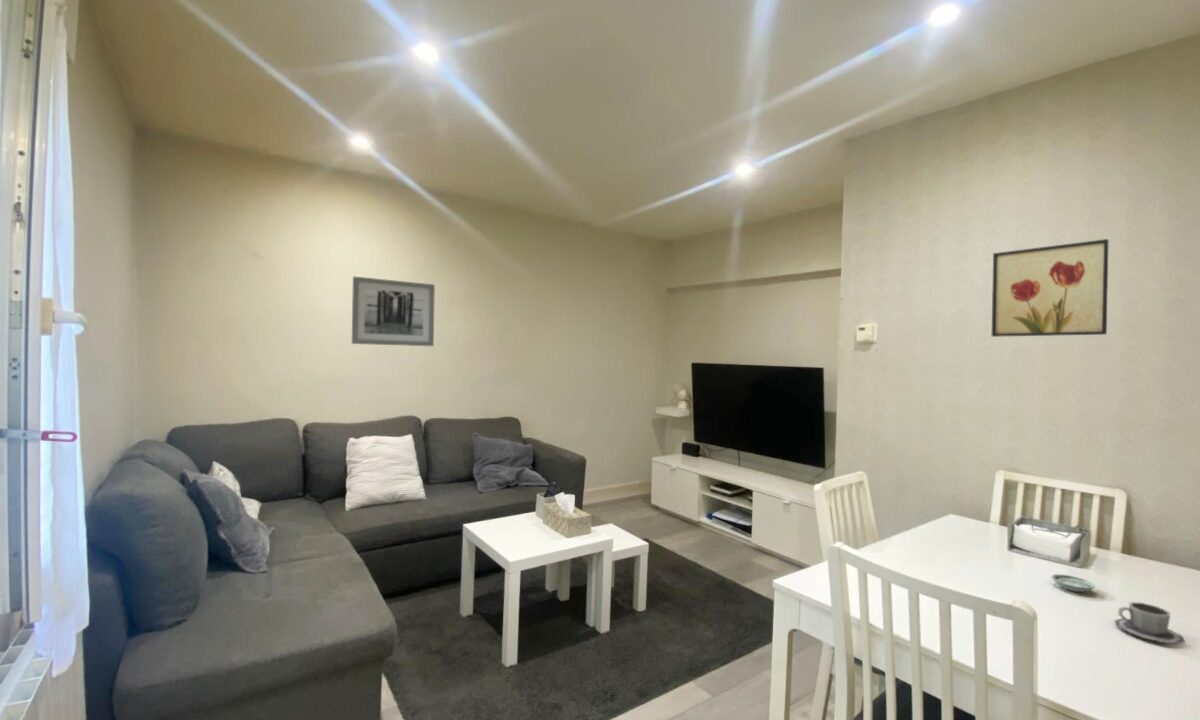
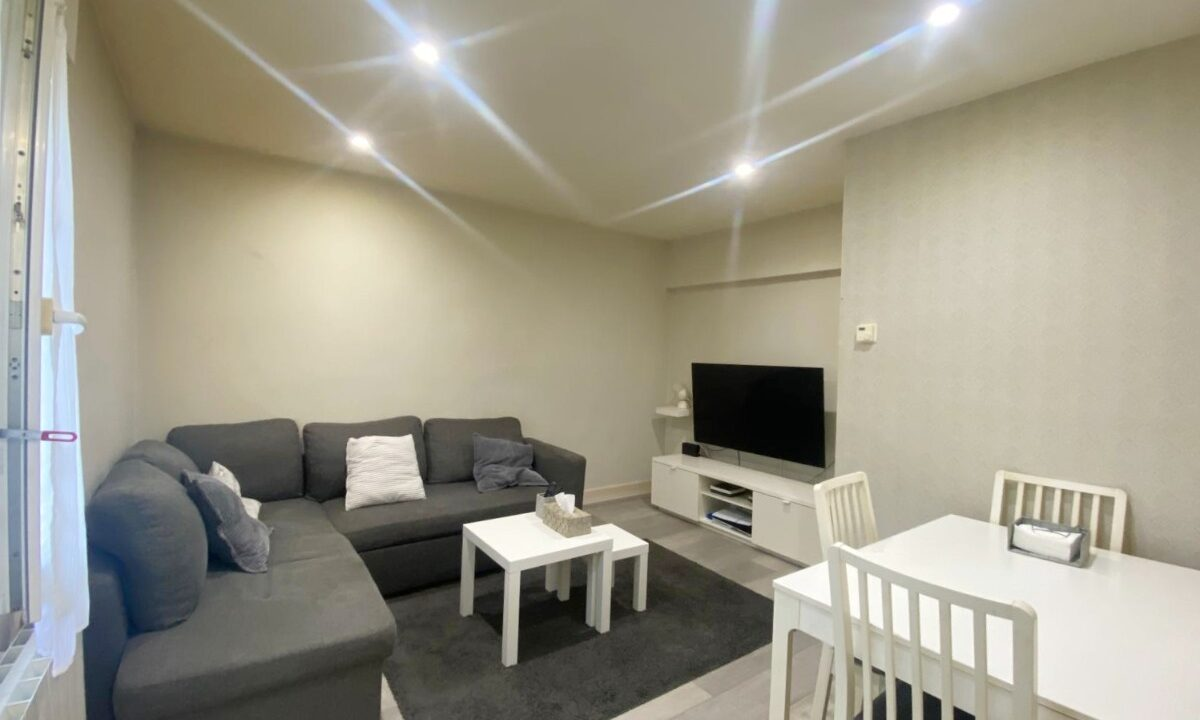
- wall art (394, 312)
- wall art (1046, 291)
- saucer (1072, 584)
- cup (1148, 621)
